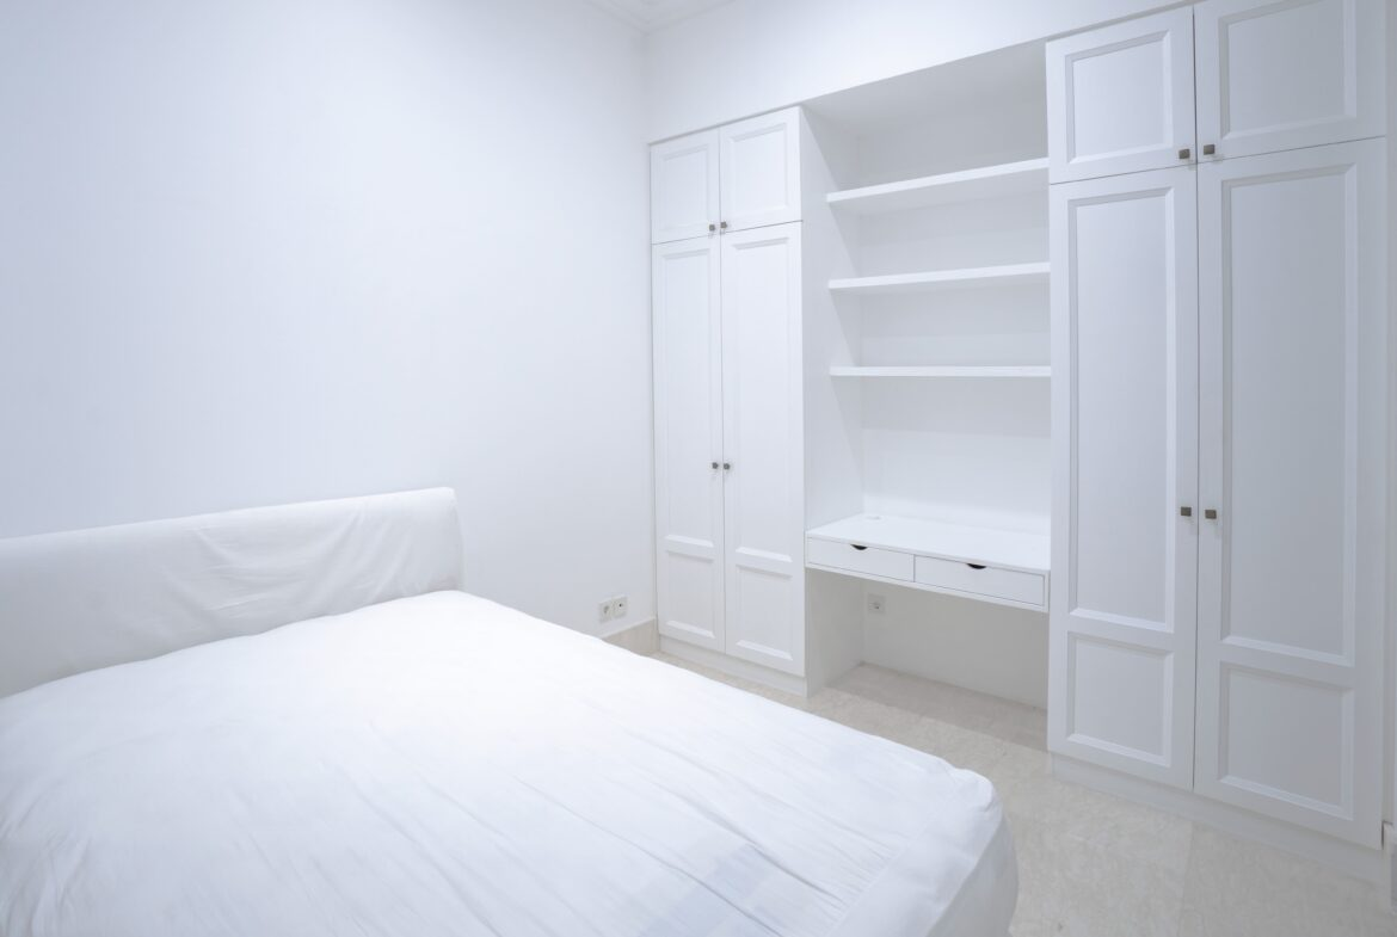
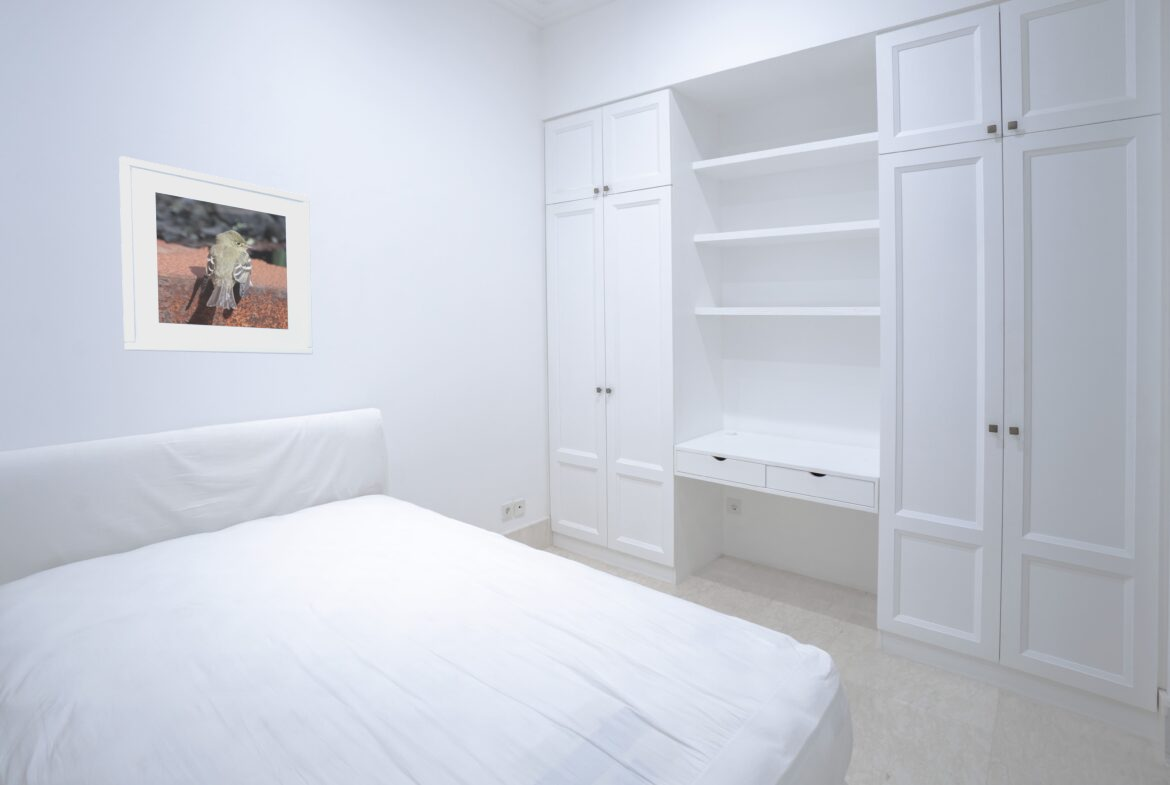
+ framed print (225, 265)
